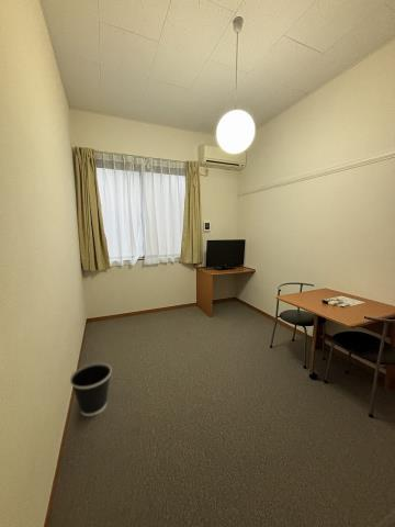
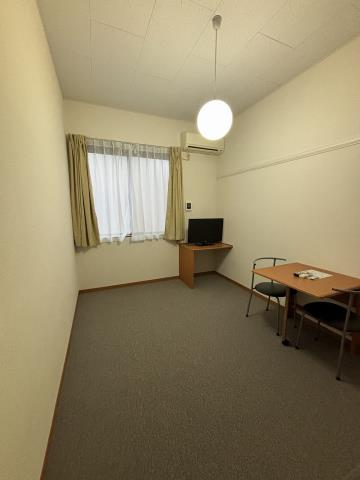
- wastebasket (92, 390)
